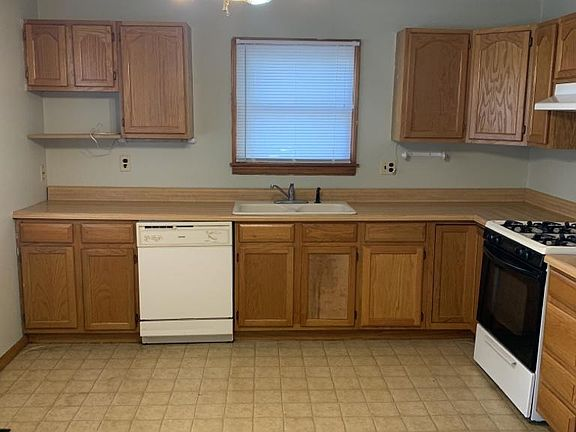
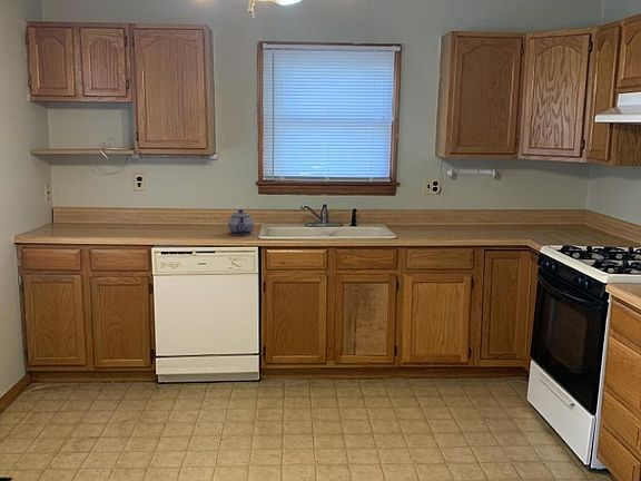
+ teapot (240, 222)
